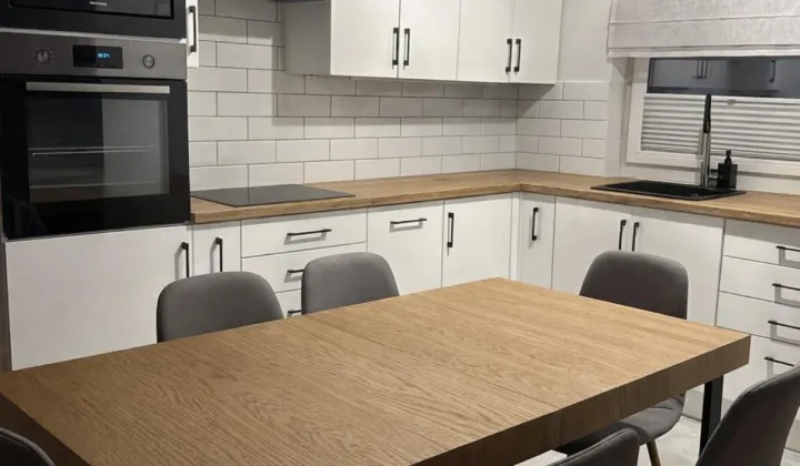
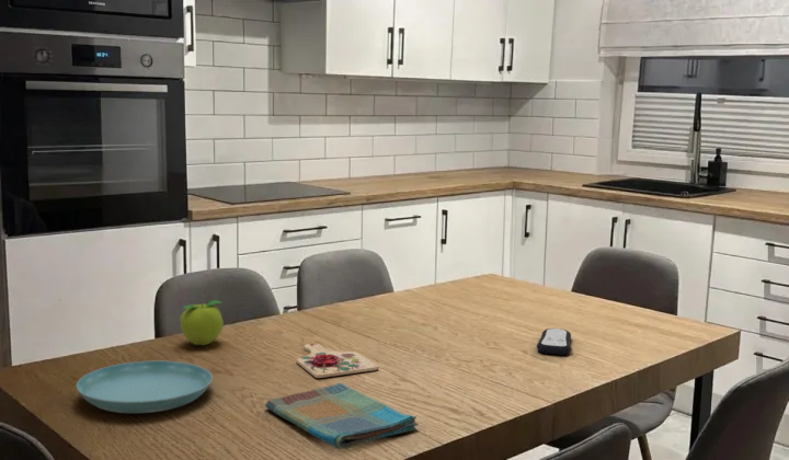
+ remote control (554, 340)
+ dish towel (339, 412)
+ fruit (202, 322)
+ cutting board (328, 354)
+ saucer (146, 387)
